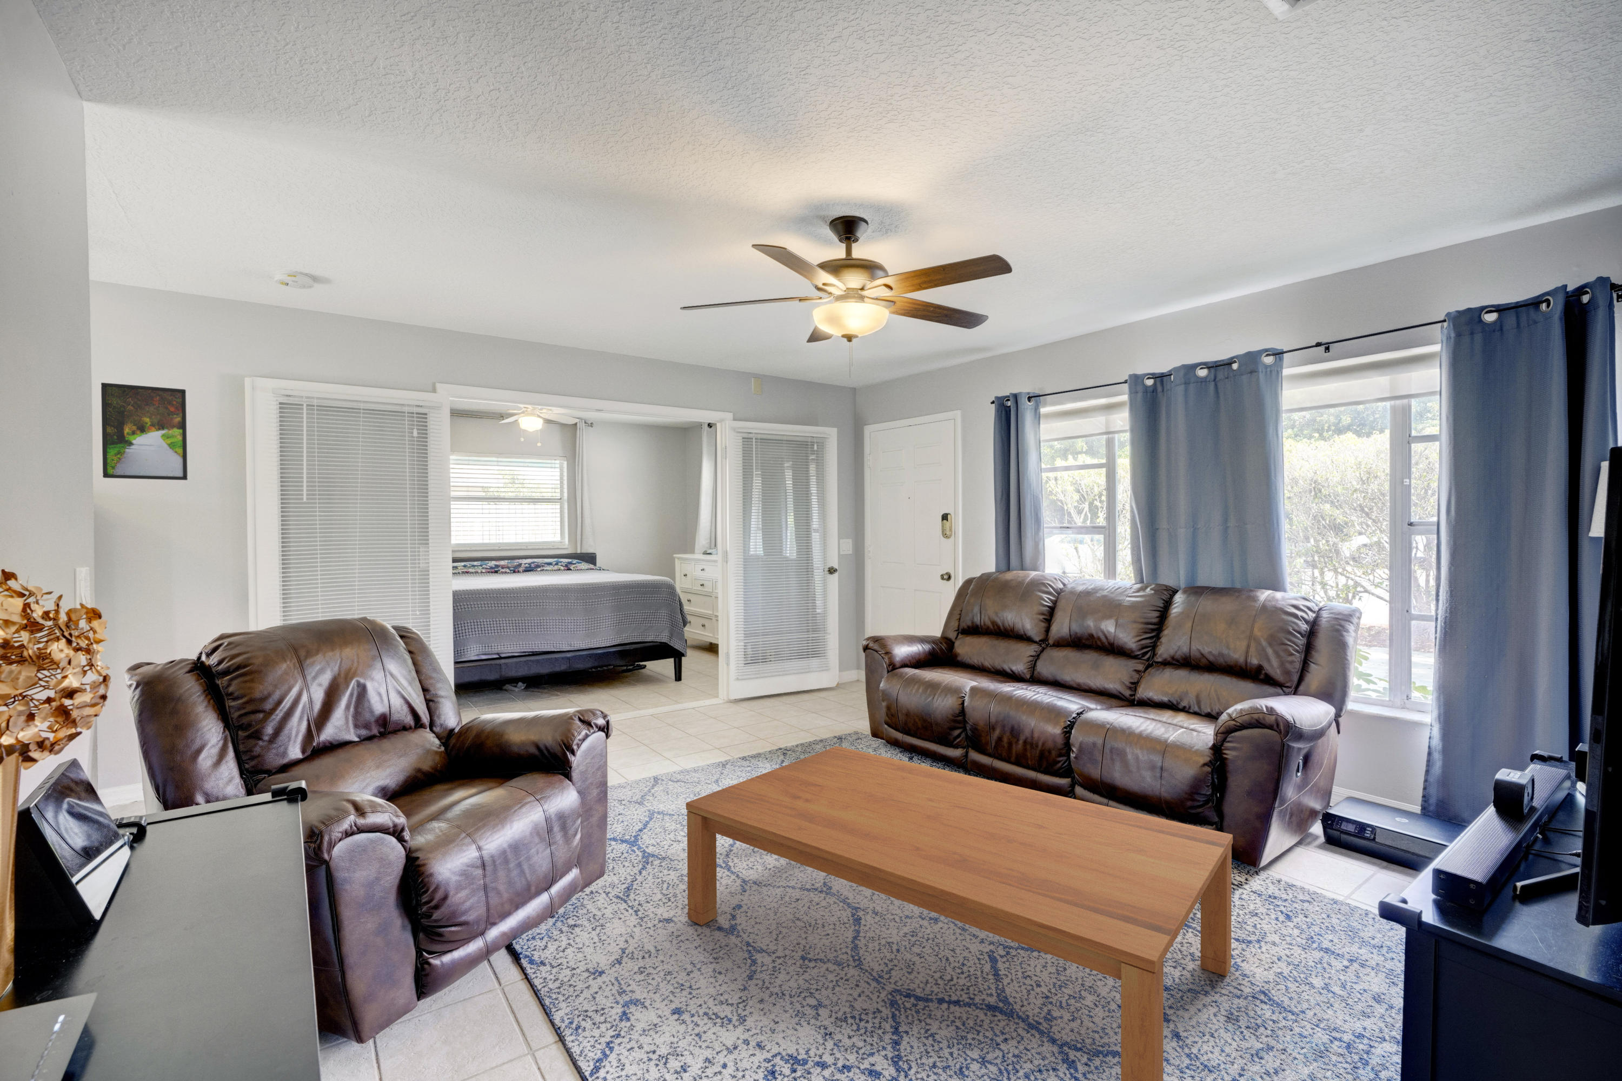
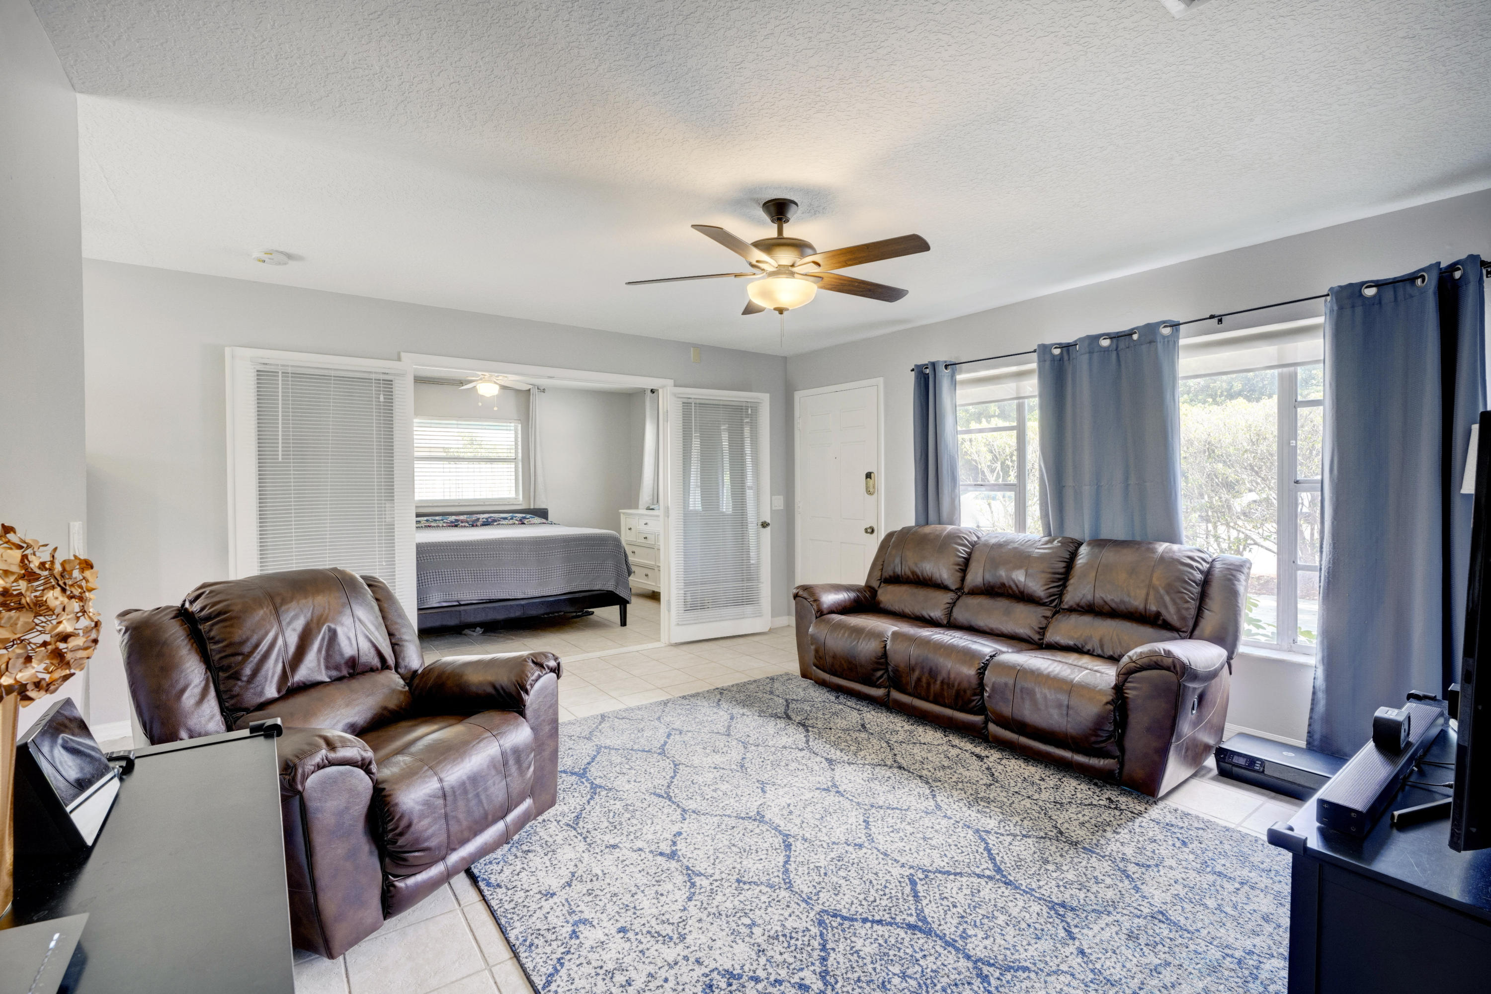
- coffee table (943, 880)
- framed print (146, 432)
